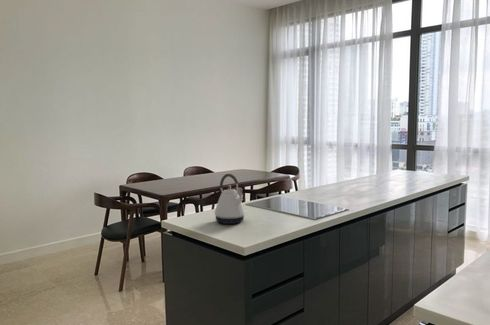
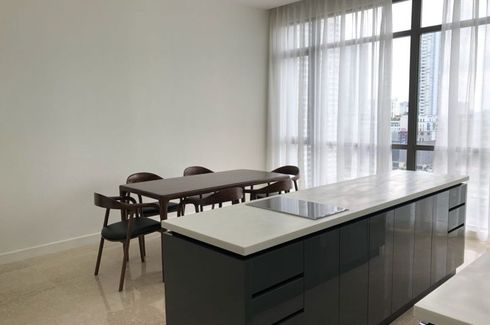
- kettle (230, 197)
